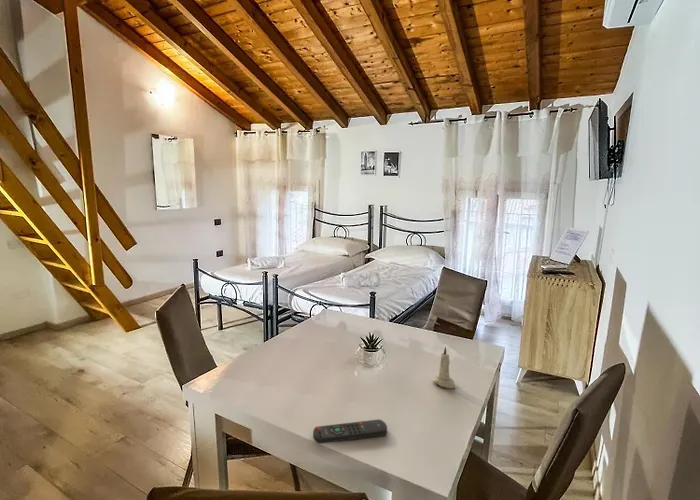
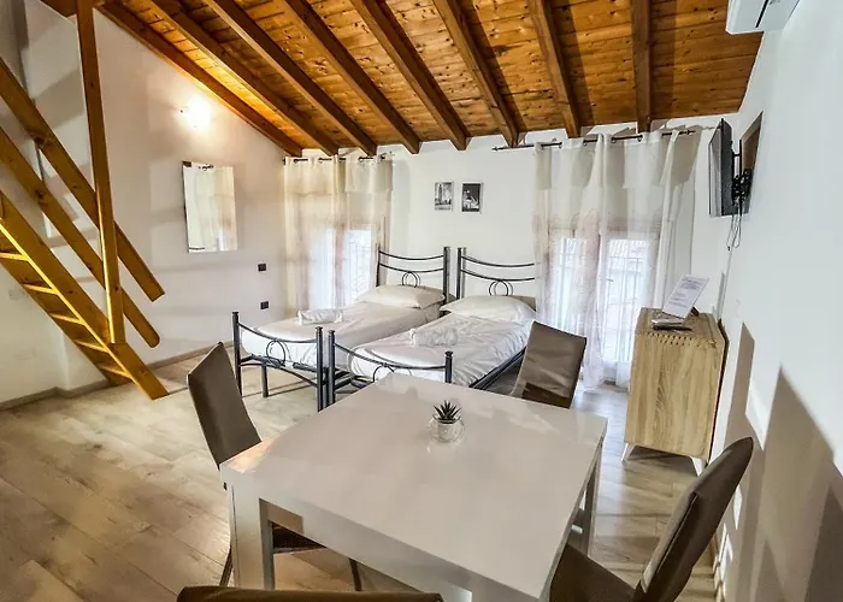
- remote control (350, 430)
- candle (445, 365)
